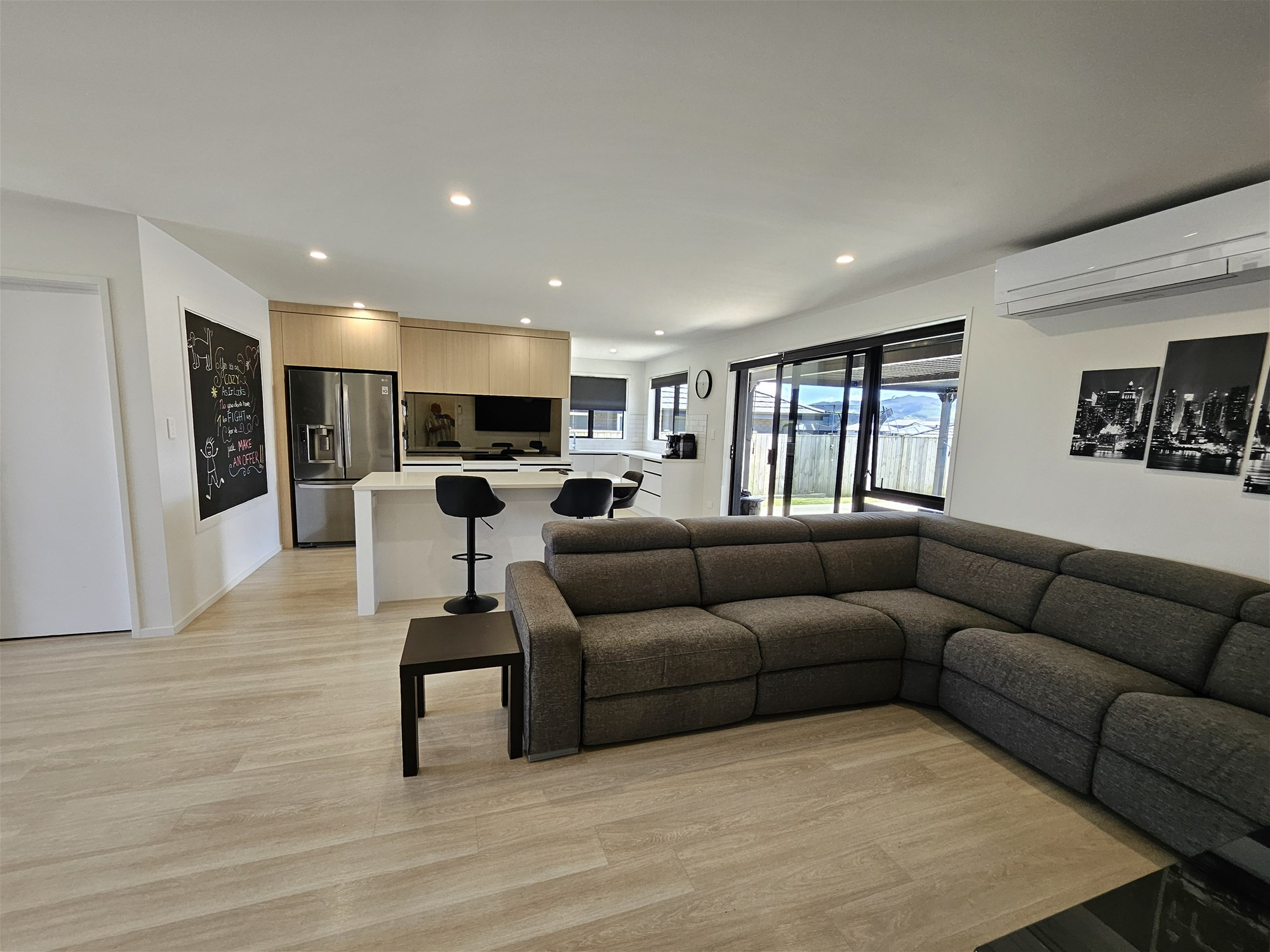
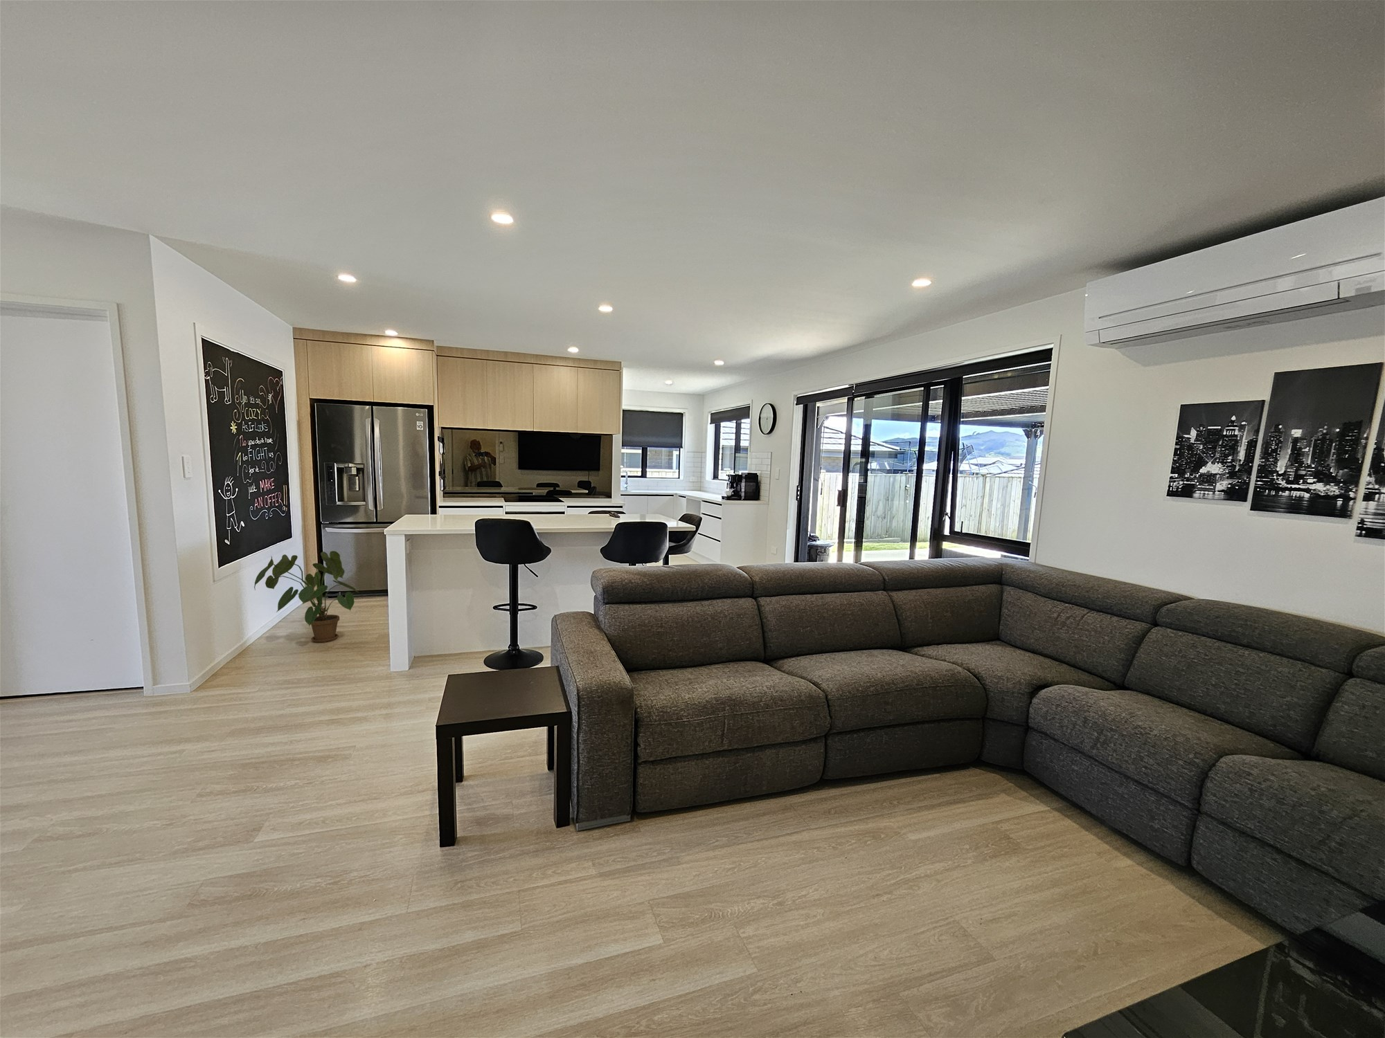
+ house plant (312, 594)
